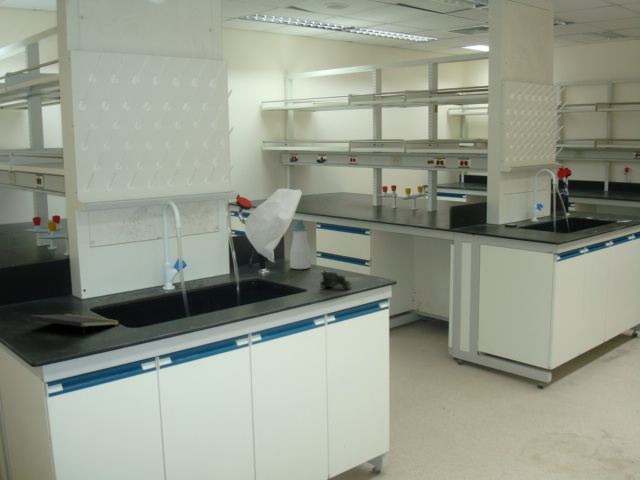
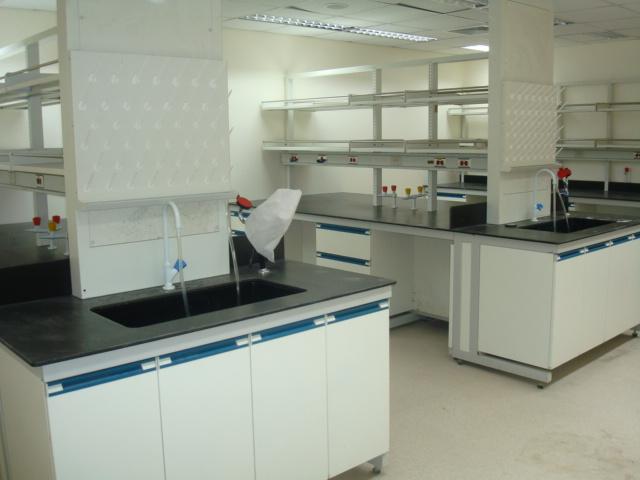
- soap bottle (300, 243)
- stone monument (336, 277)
- notepad (74, 320)
